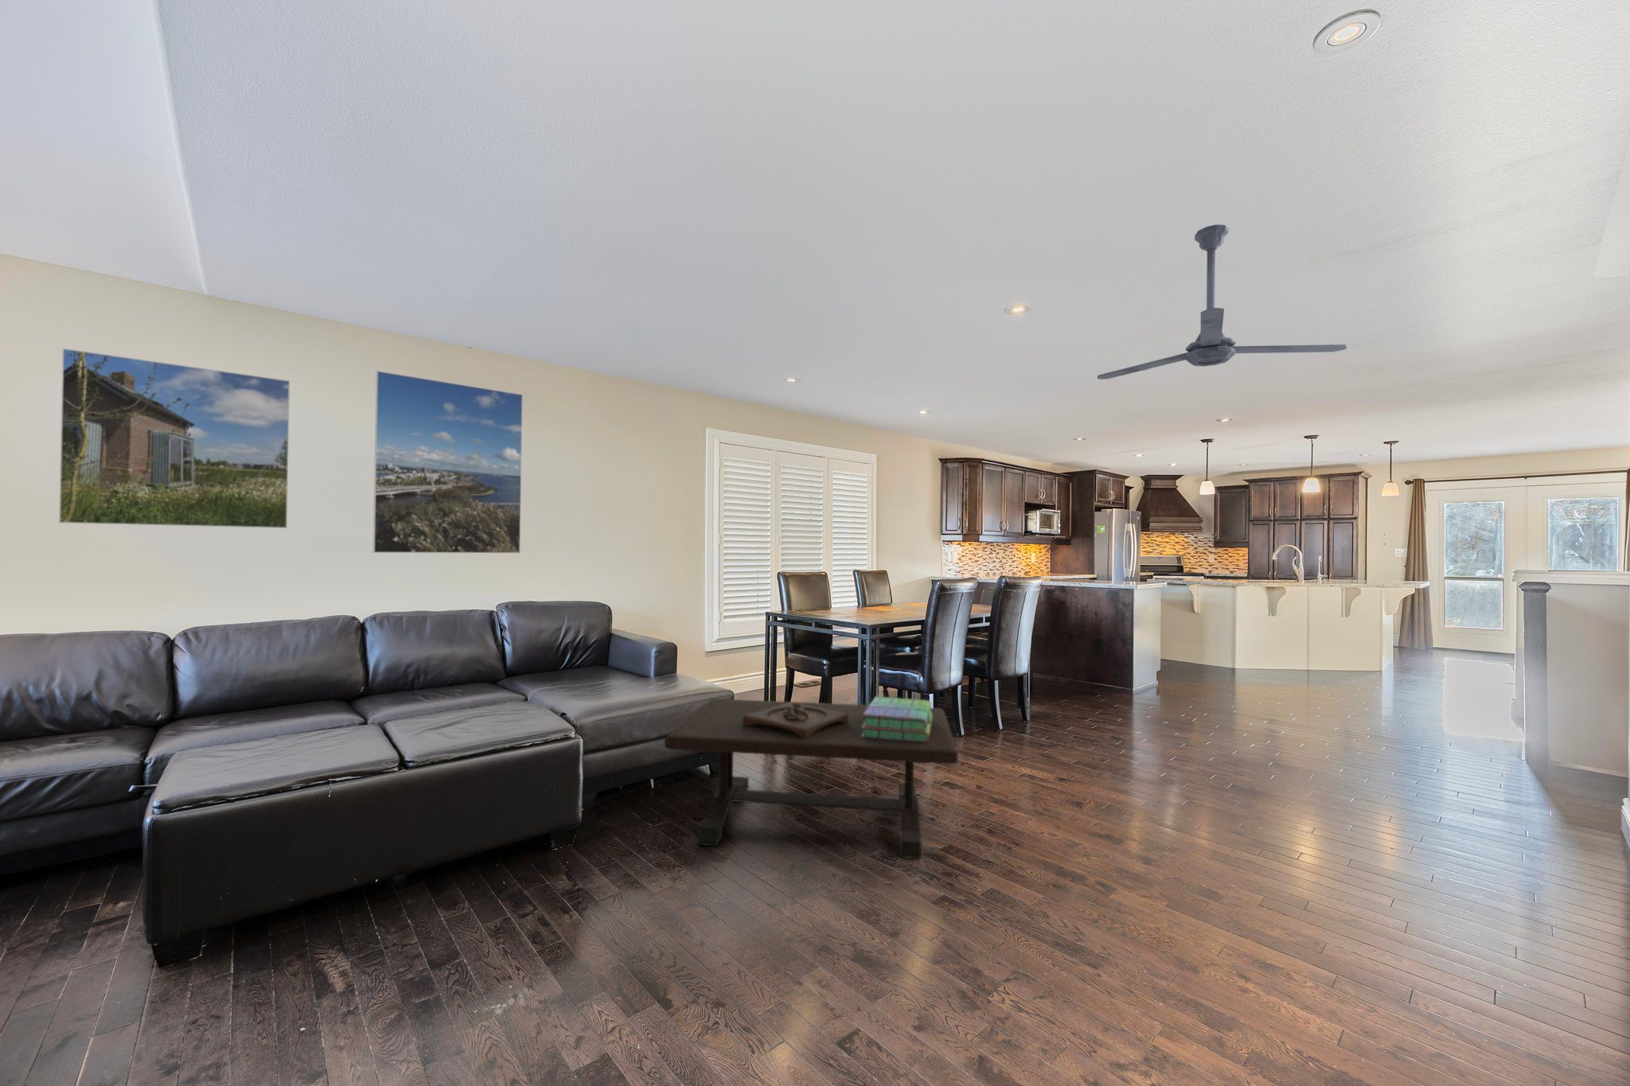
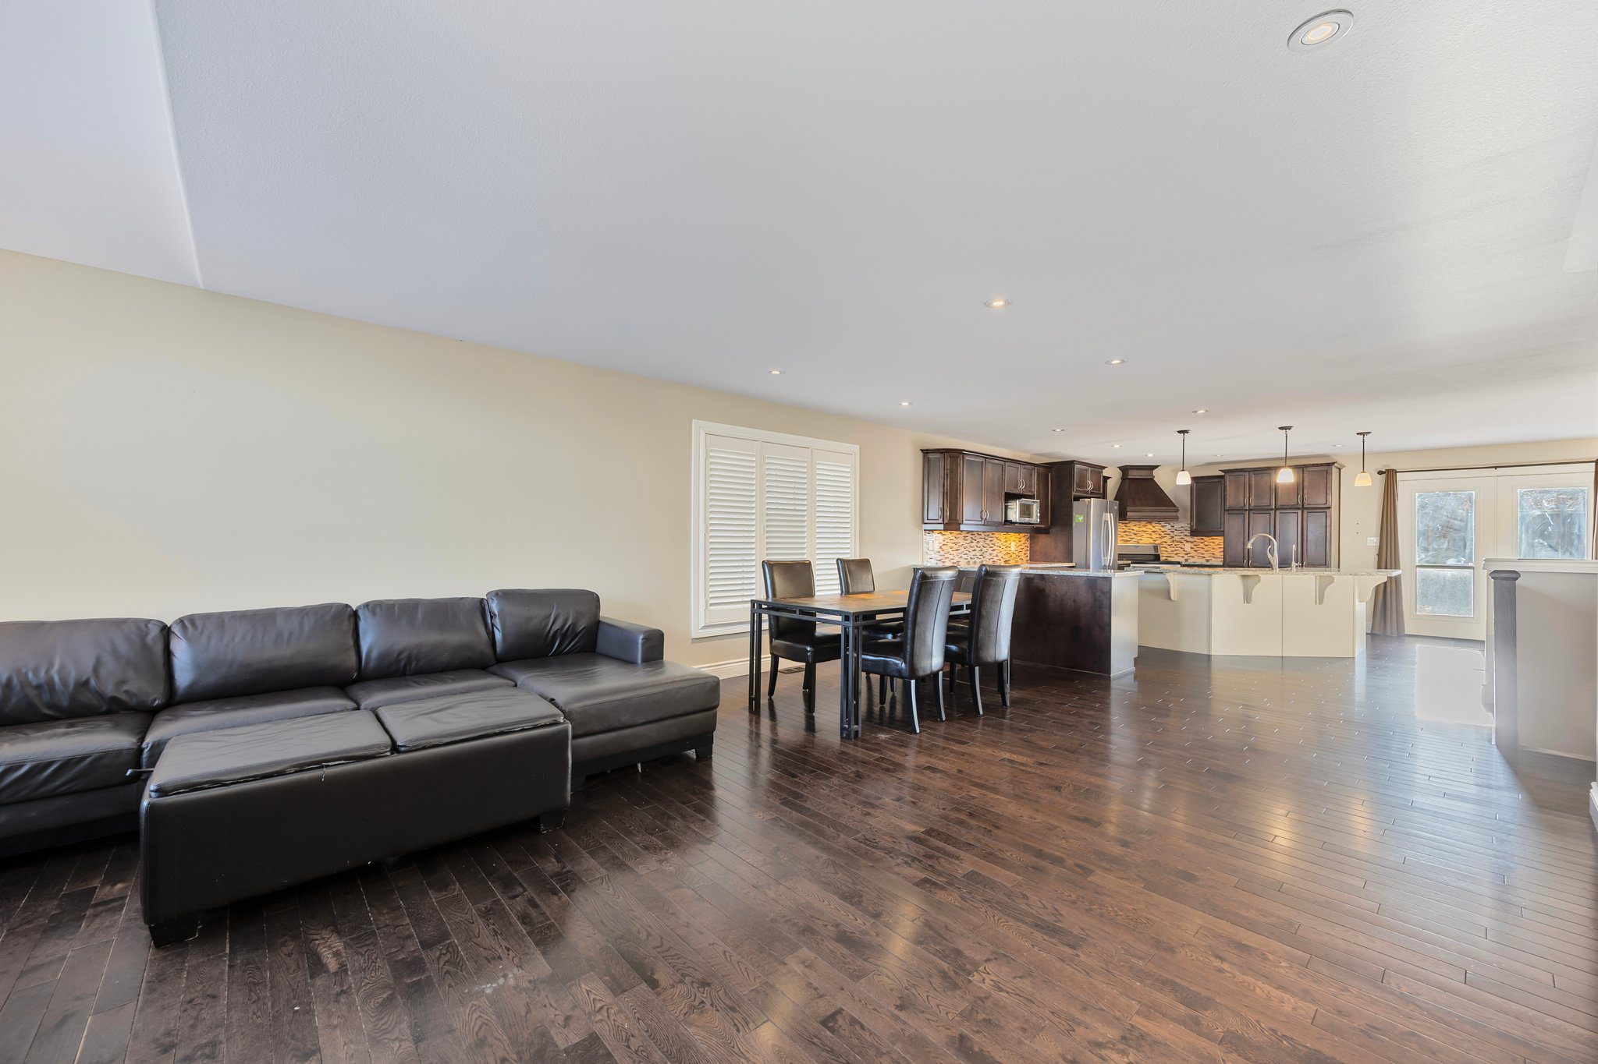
- stack of books (898, 716)
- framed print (184, 446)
- wooden tray (796, 713)
- coffee table (816, 756)
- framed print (452, 468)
- ceiling fan (1212, 285)
